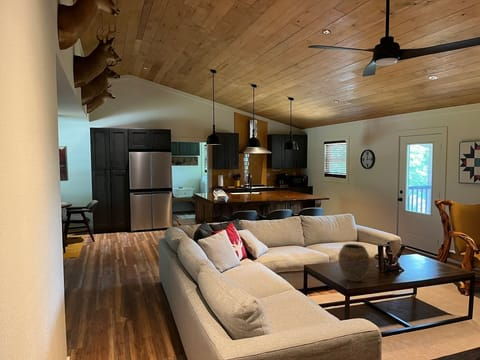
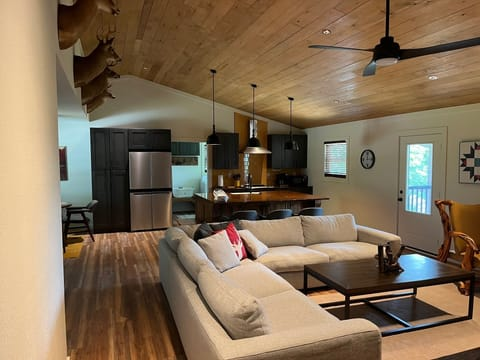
- vase (353, 262)
